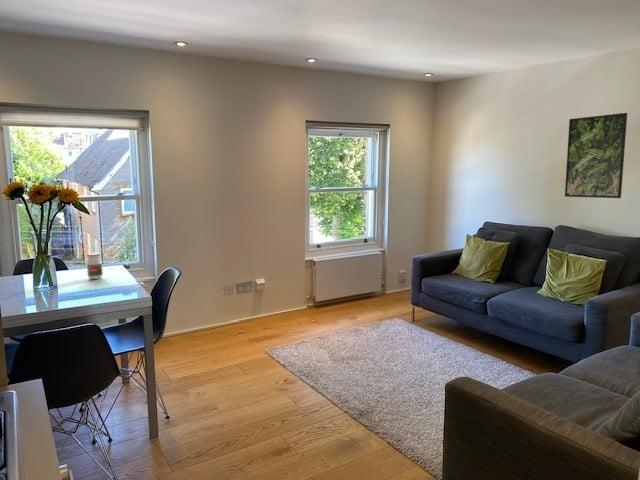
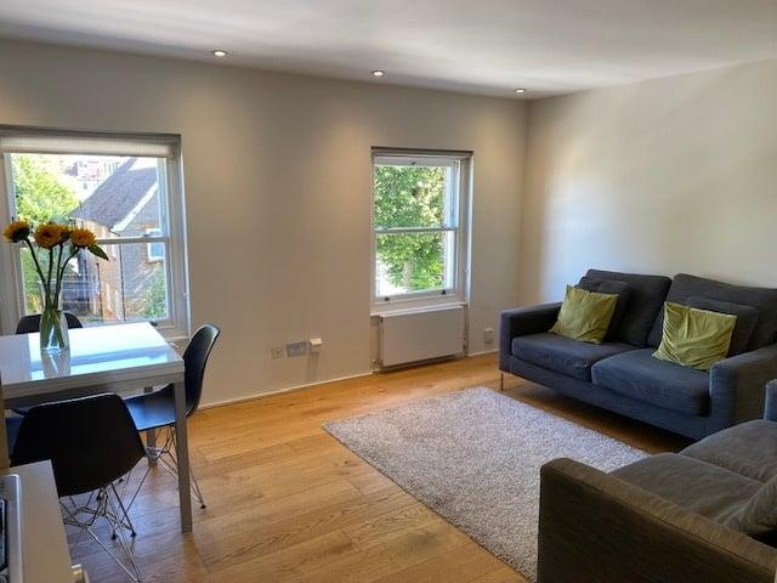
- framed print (594, 157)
- jar (94, 266)
